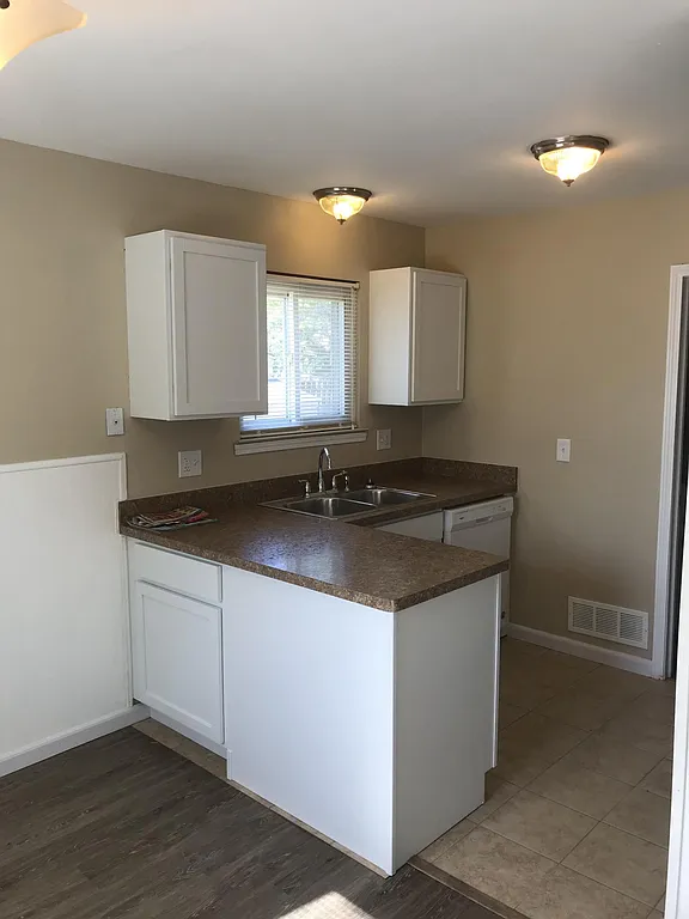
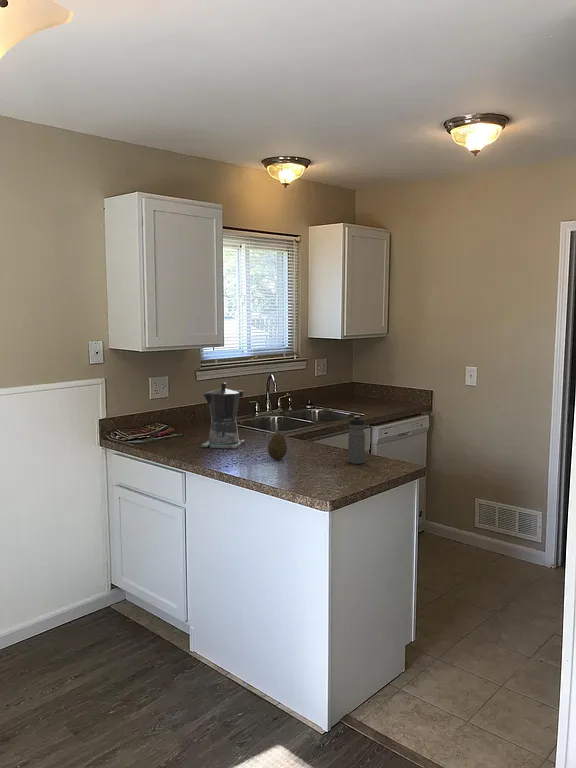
+ water bottle (356, 439)
+ coffee maker (224, 413)
+ fruit (277, 445)
